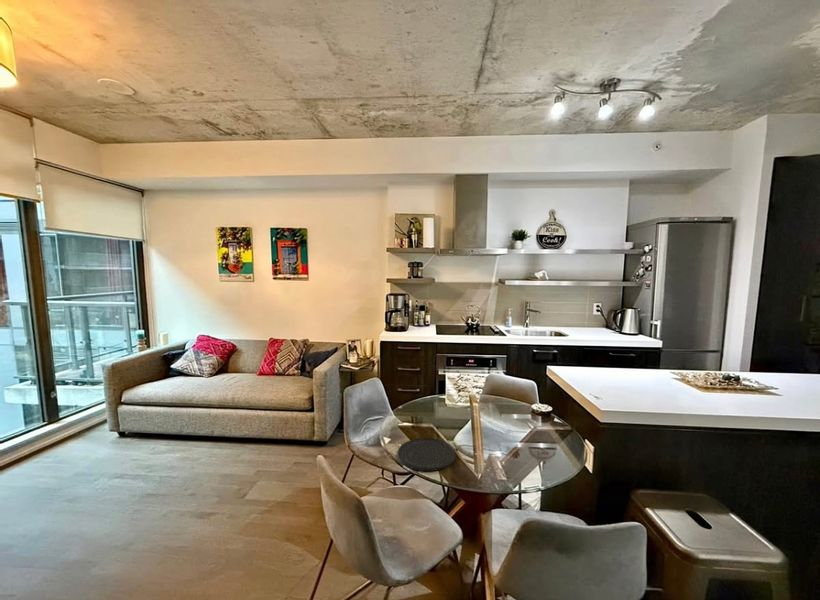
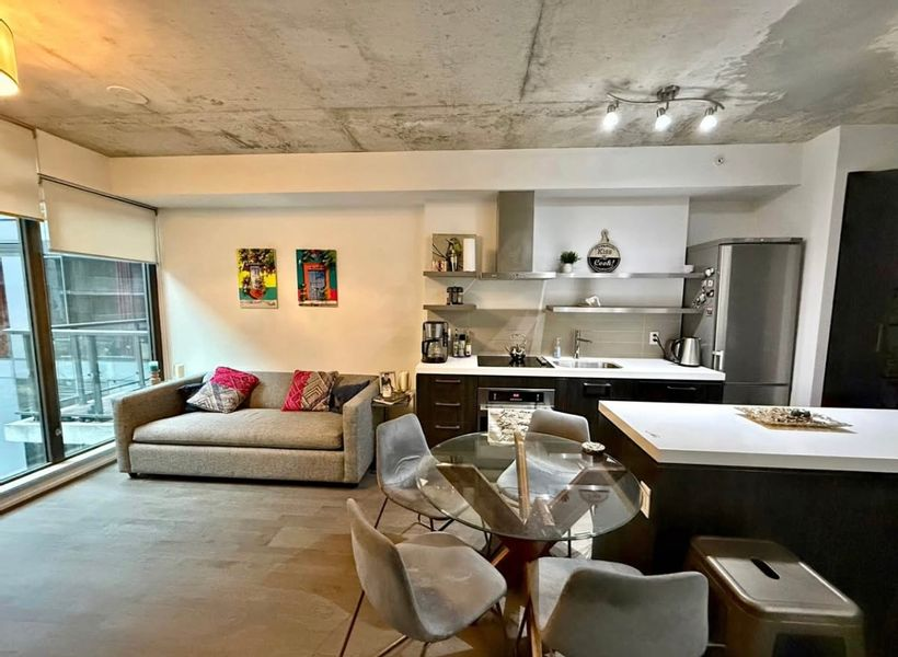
- plate (426, 453)
